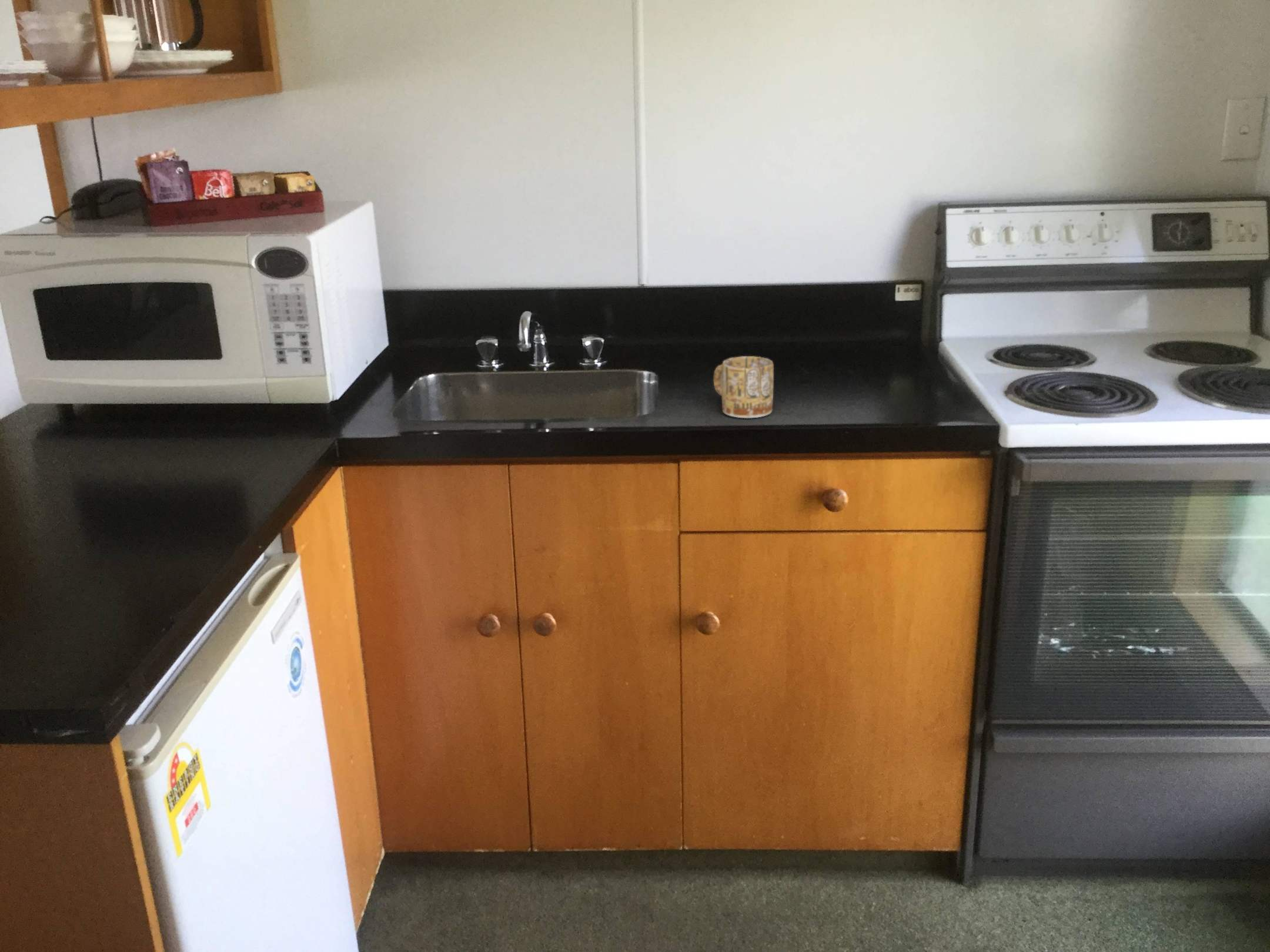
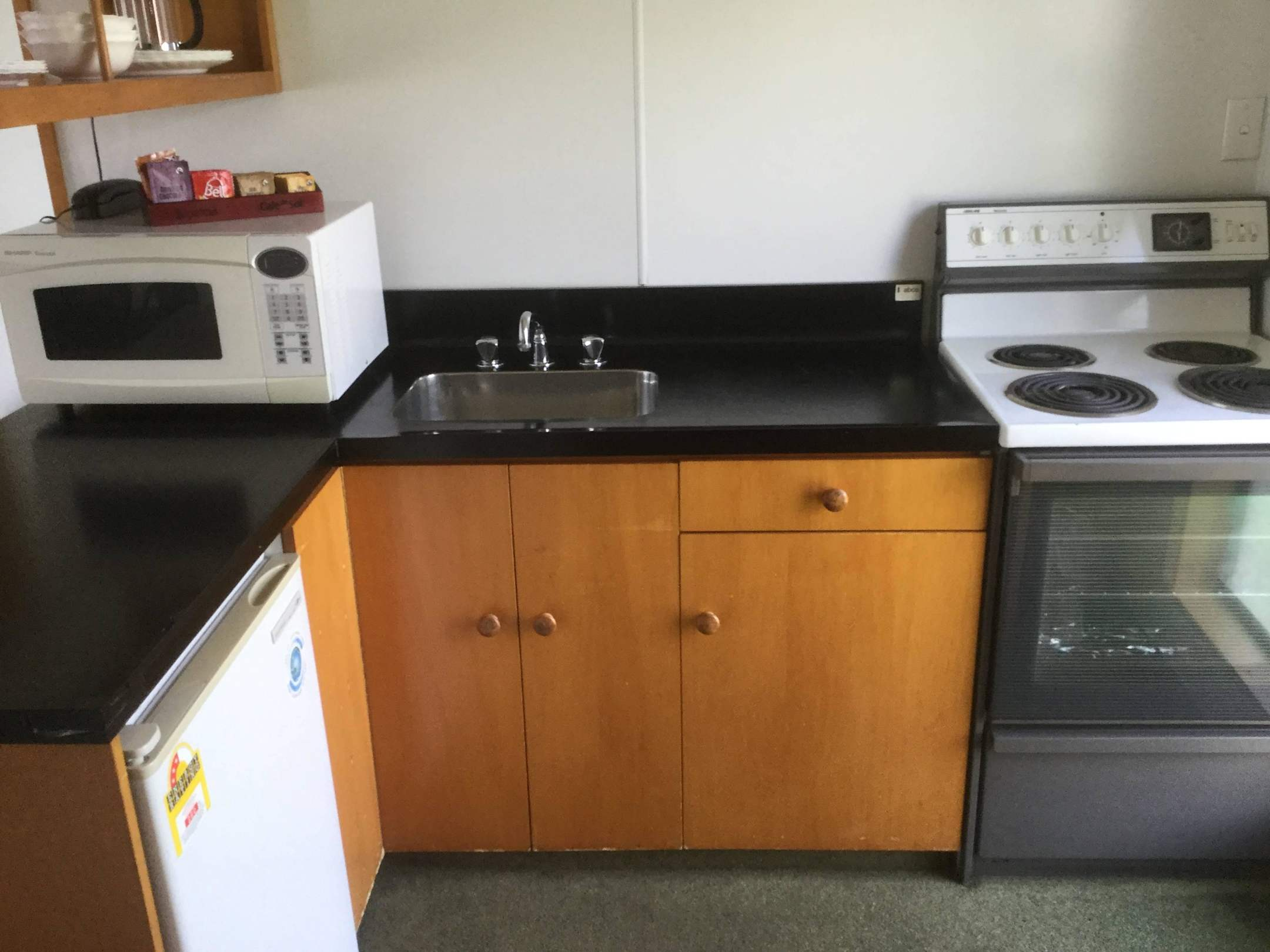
- mug (739, 385)
